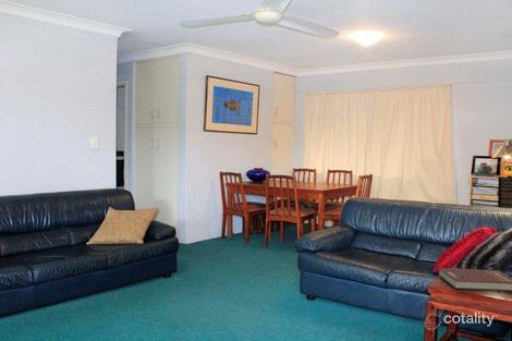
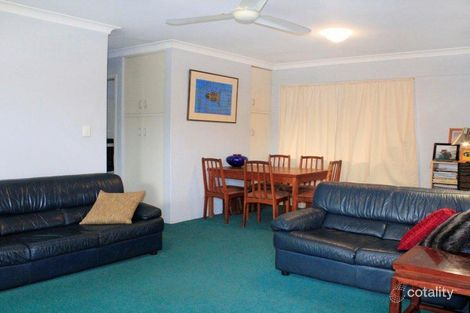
- book (477, 278)
